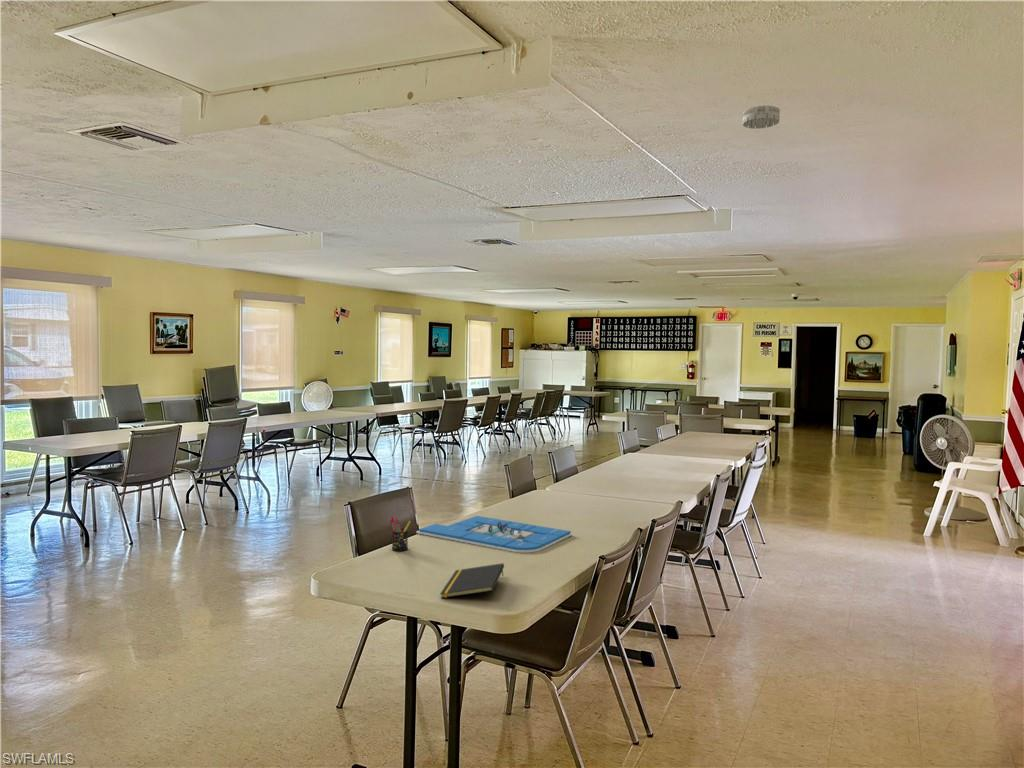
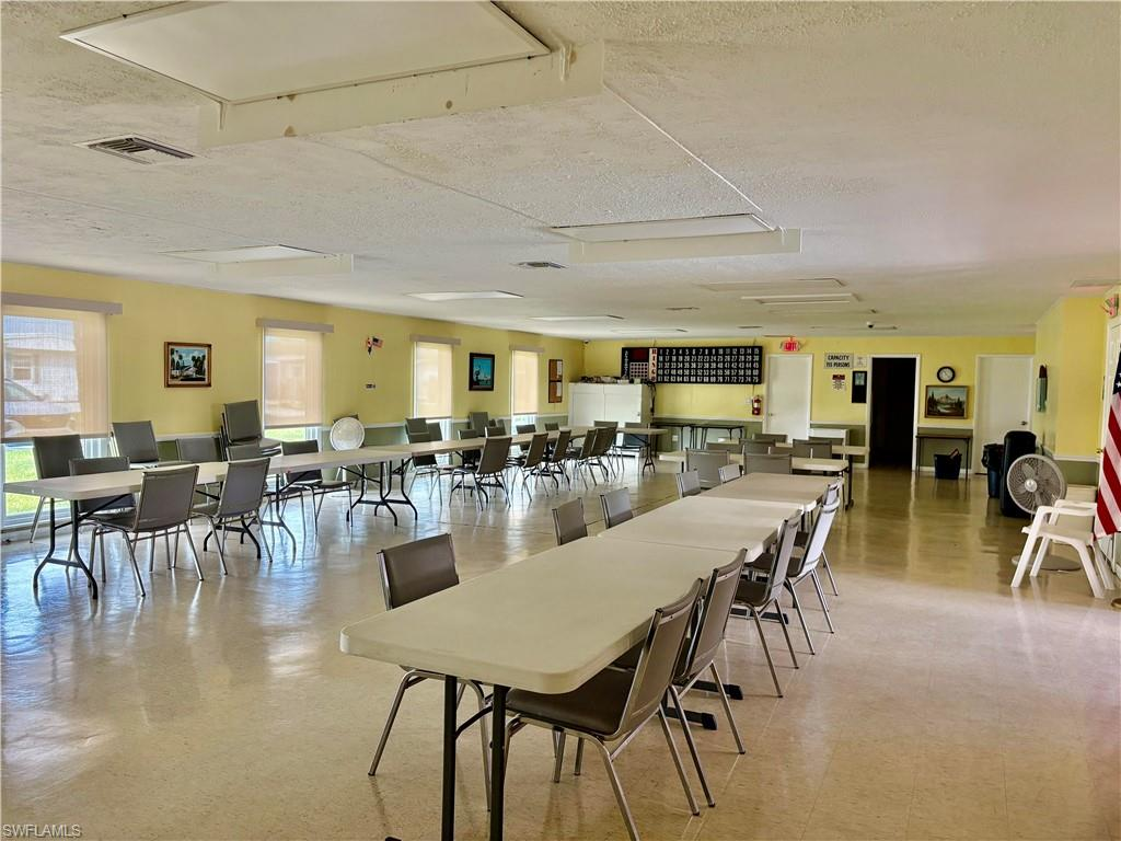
- notepad (473, 579)
- pen holder (398, 533)
- board game (494, 528)
- smoke detector (761, 116)
